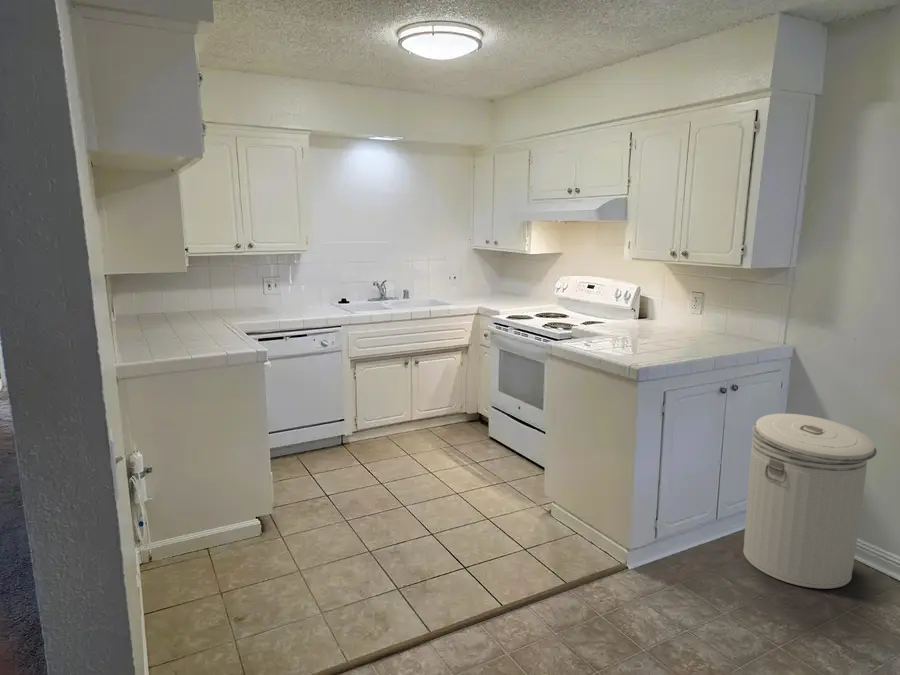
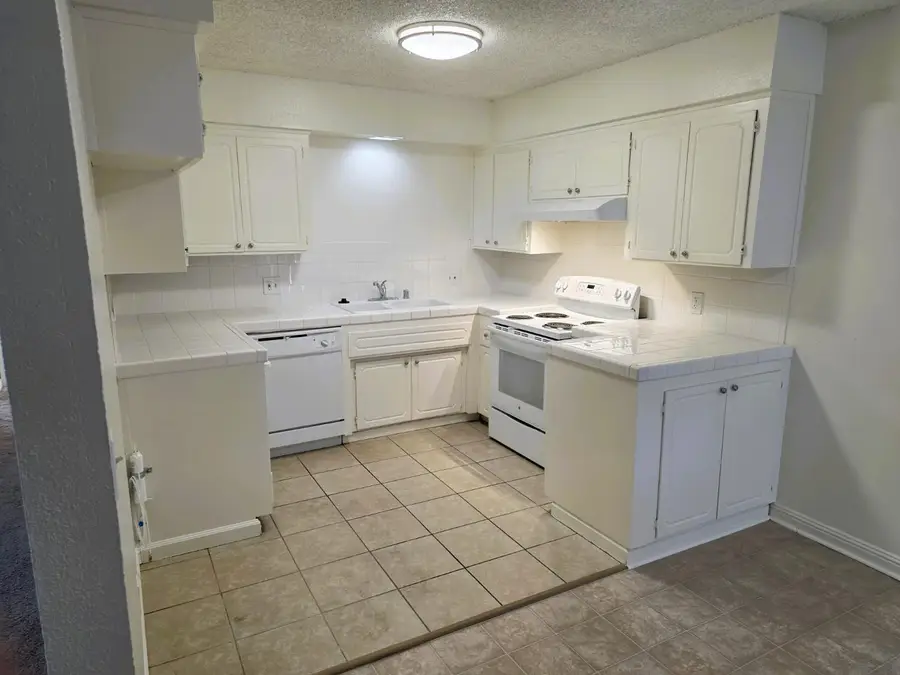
- can (805, 496)
